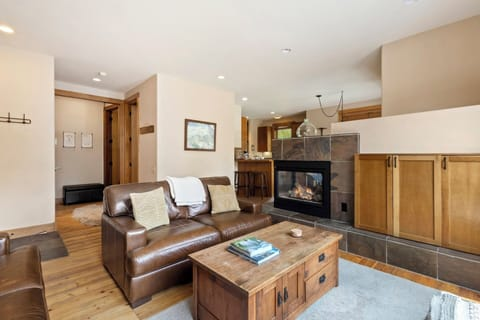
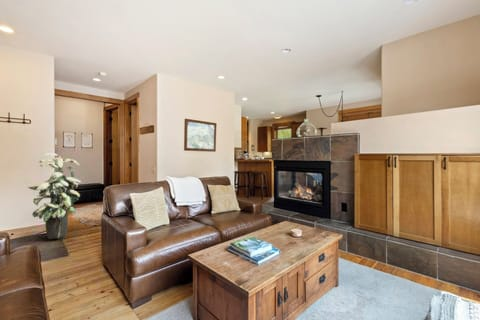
+ indoor plant (55, 195)
